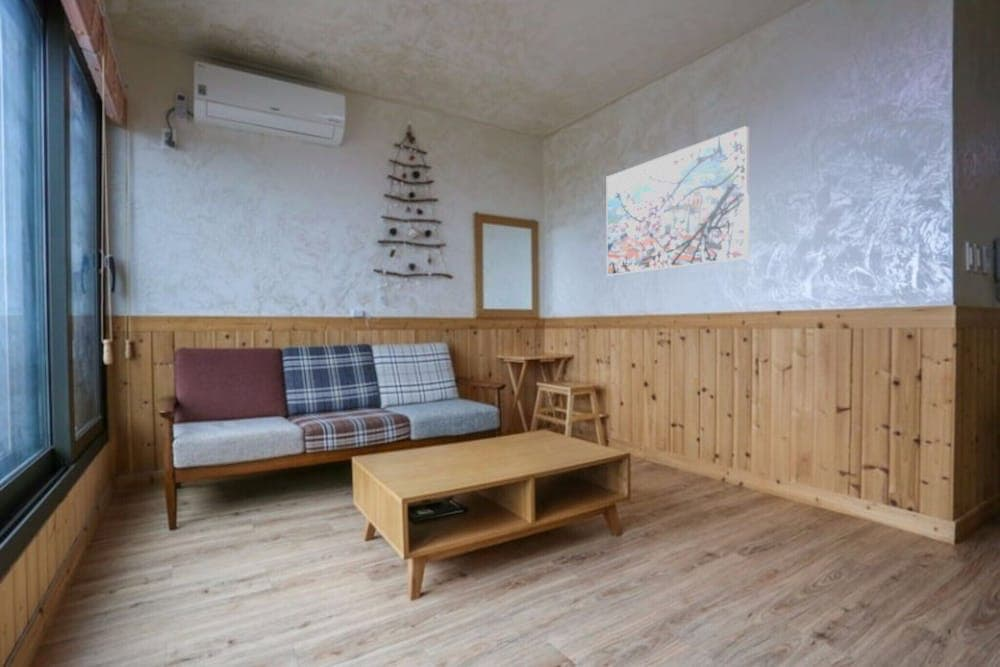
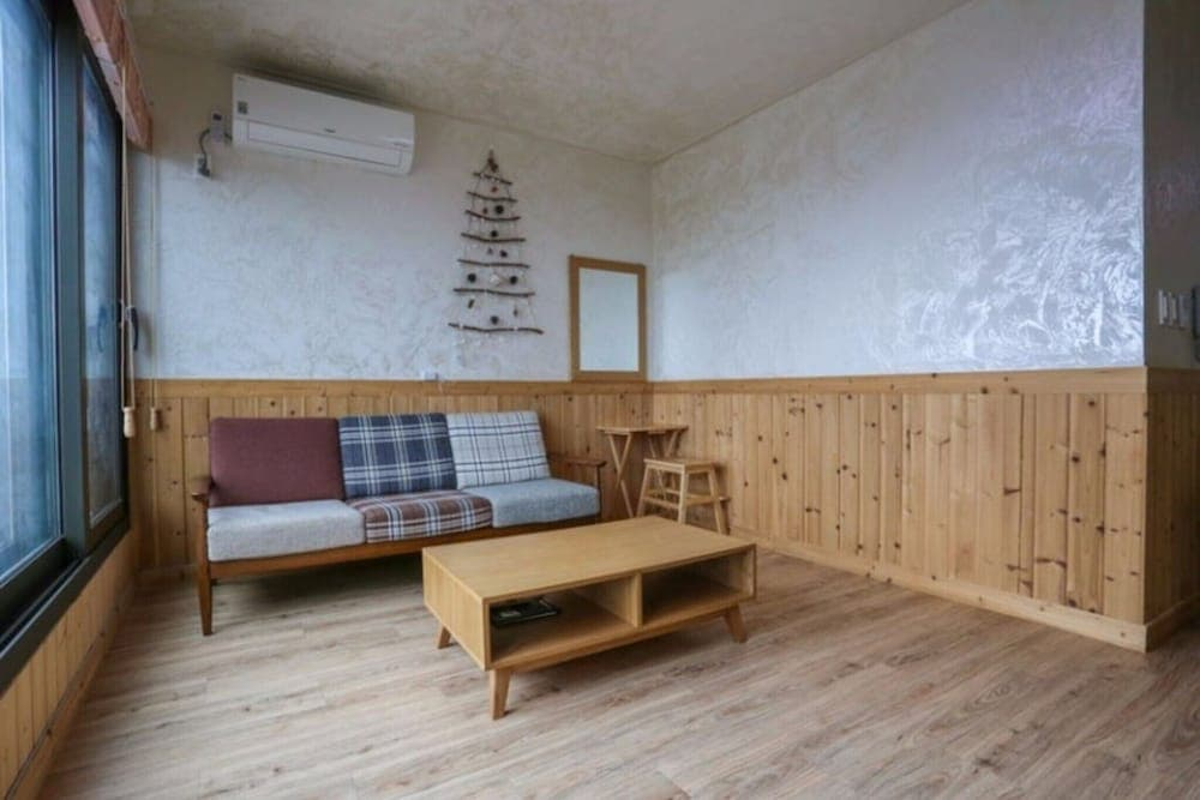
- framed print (667, 211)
